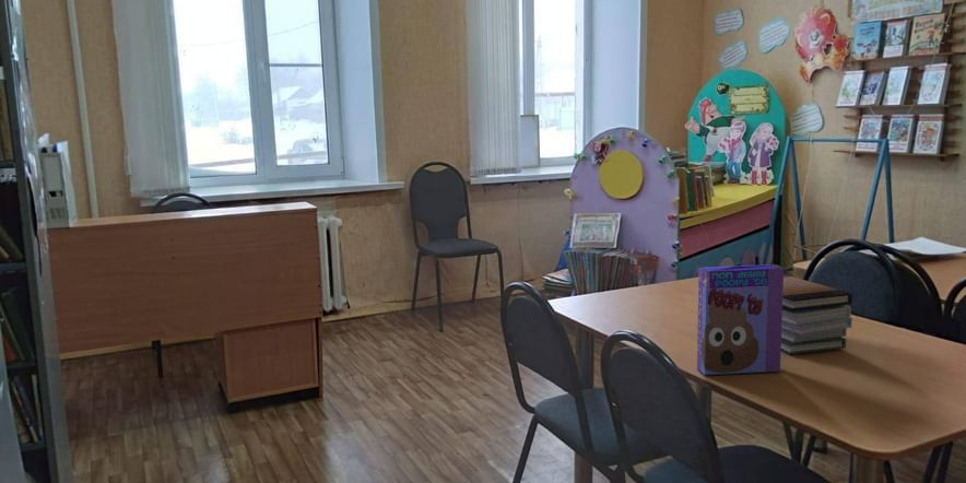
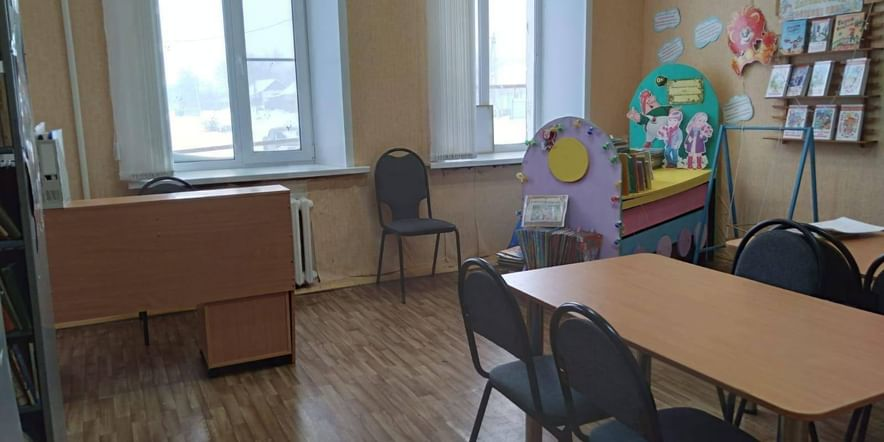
- book stack (786, 311)
- cereal box (739, 319)
